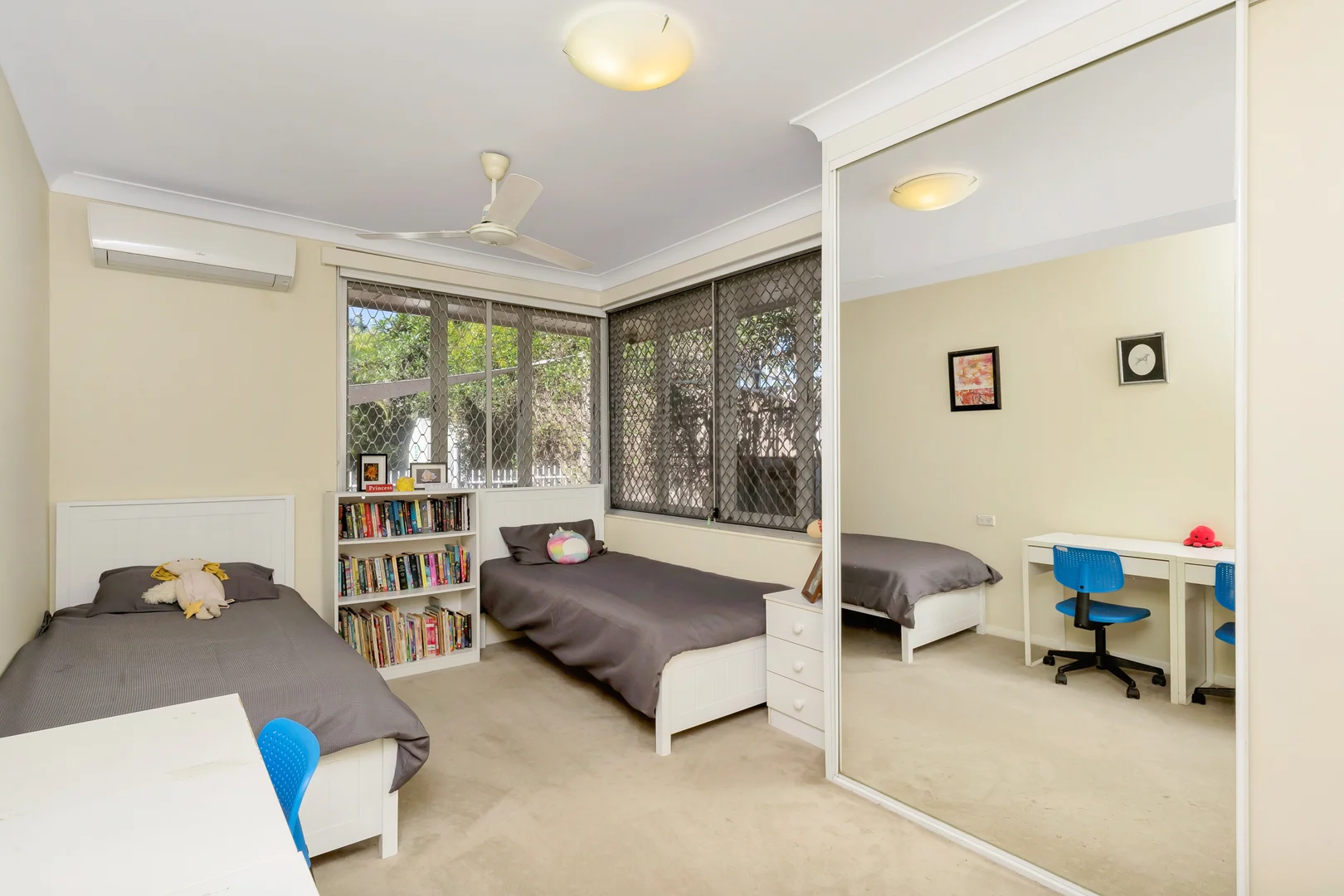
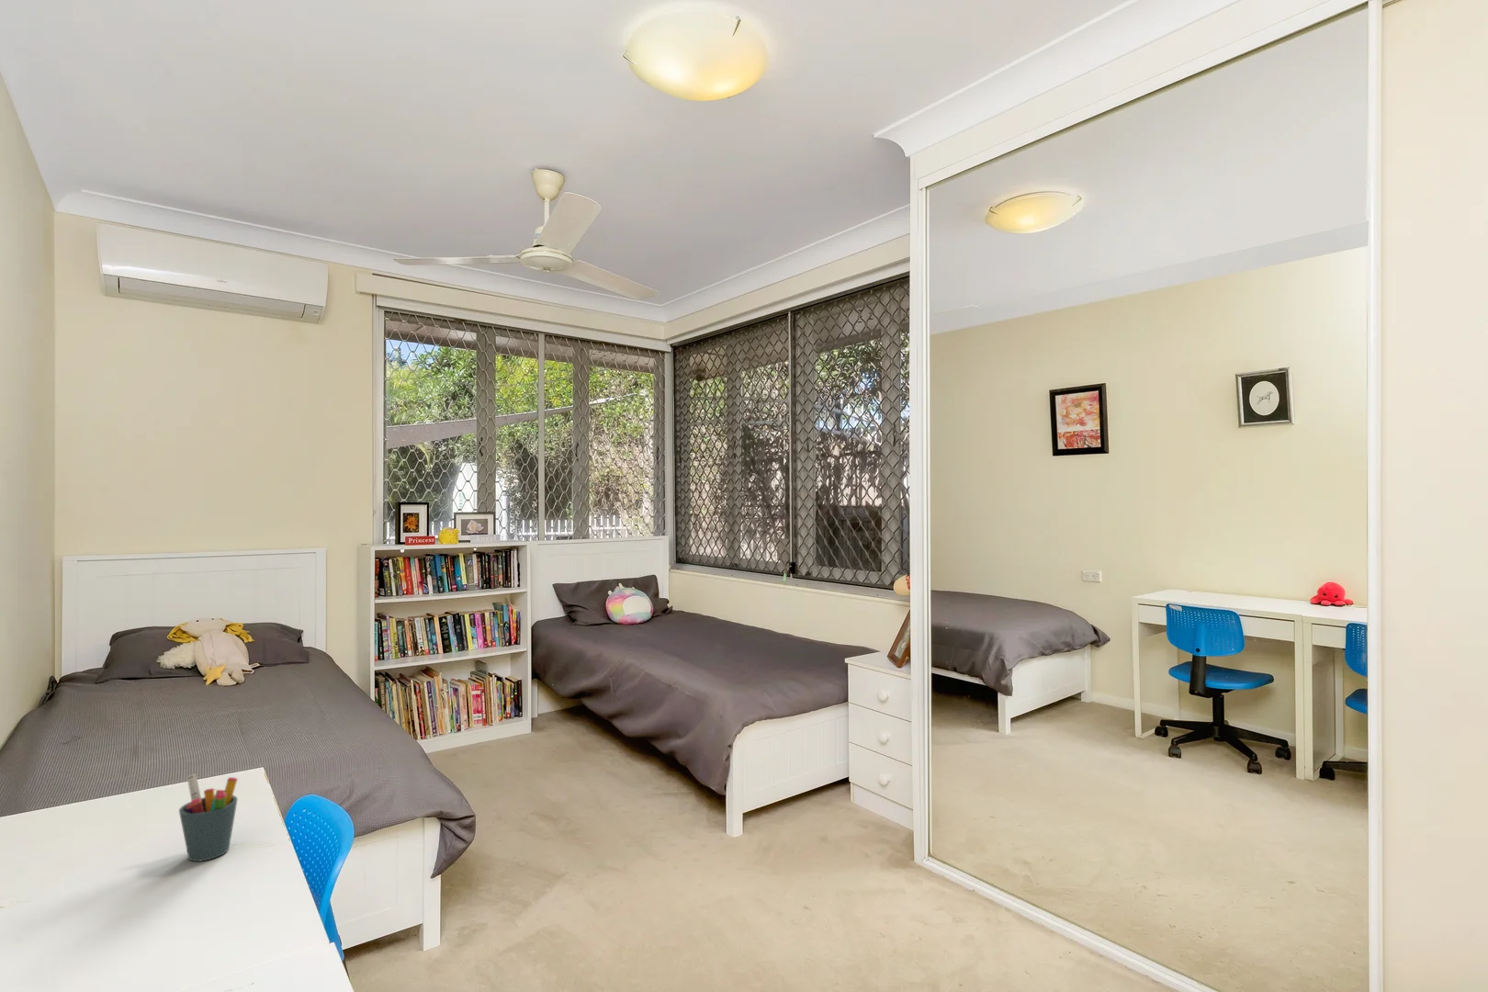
+ pen holder (209, 815)
